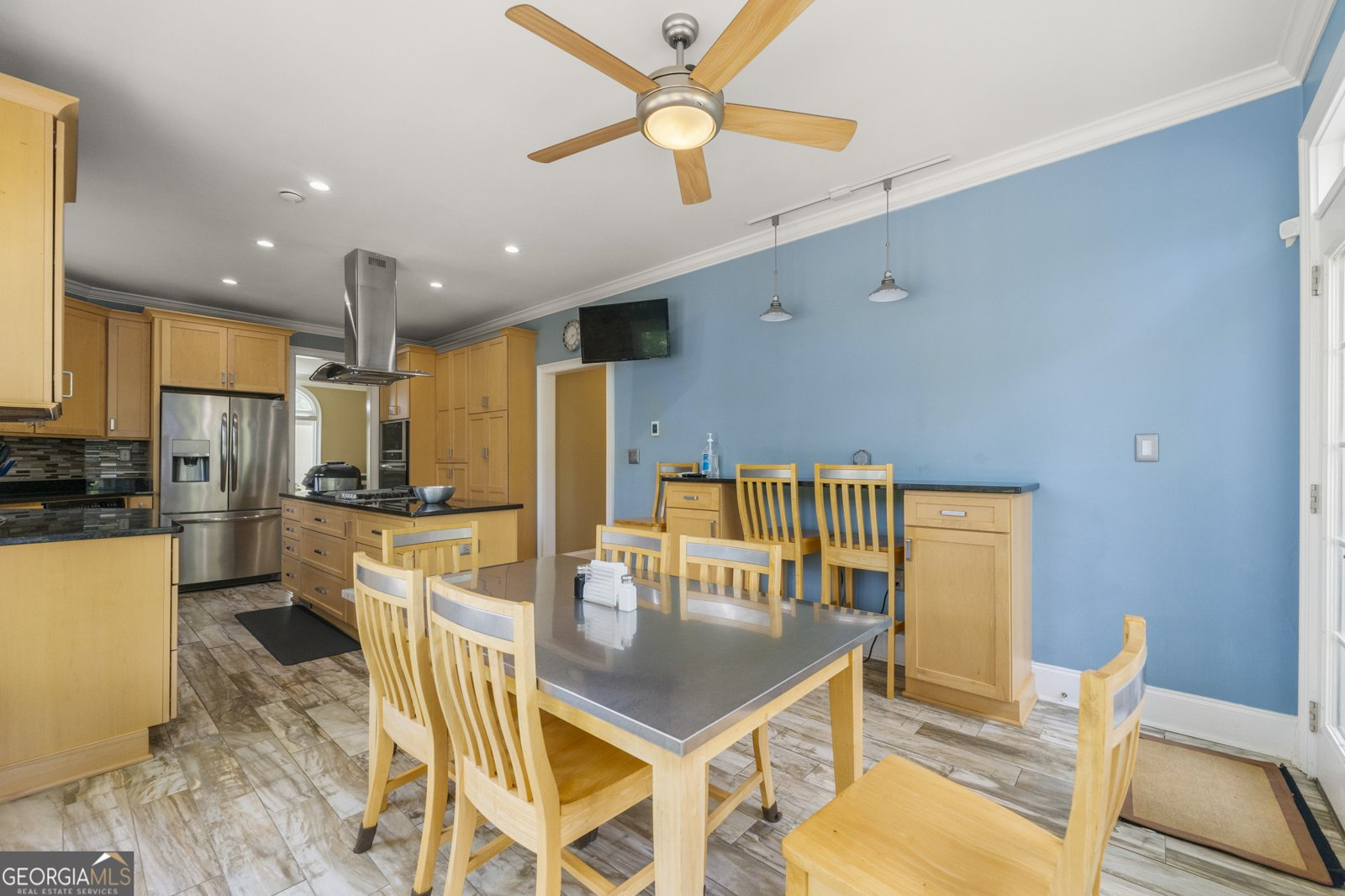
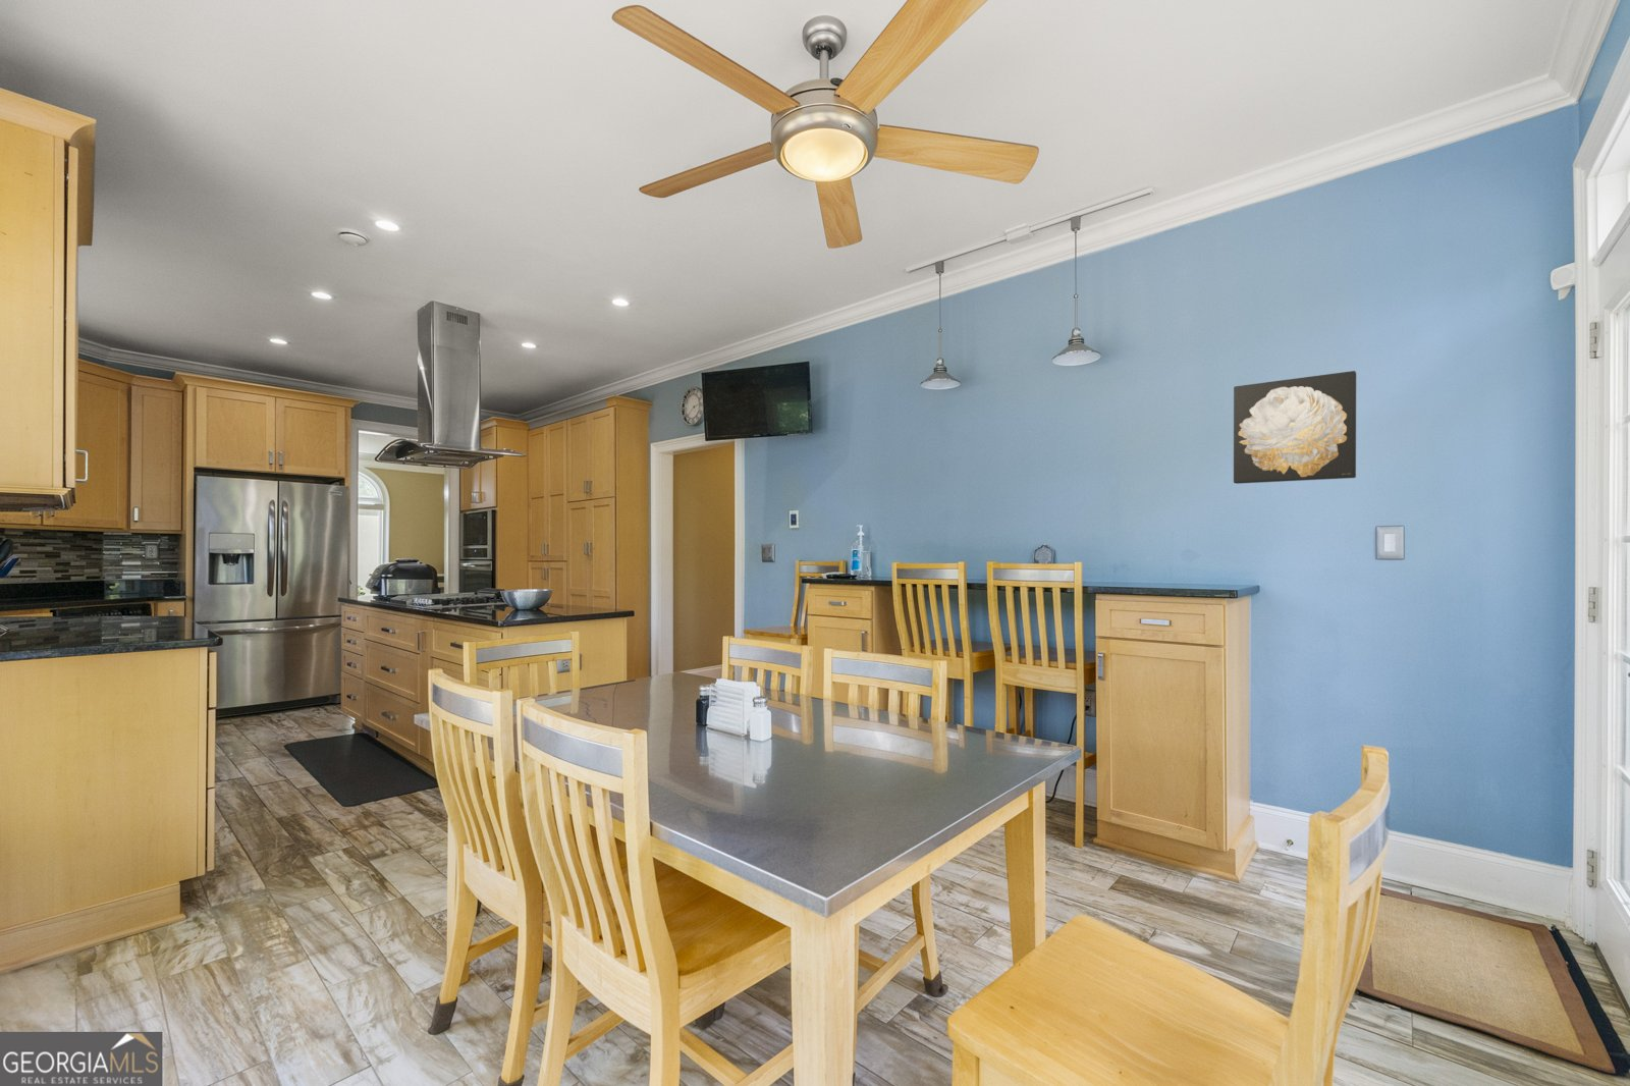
+ wall art (1292, 430)
